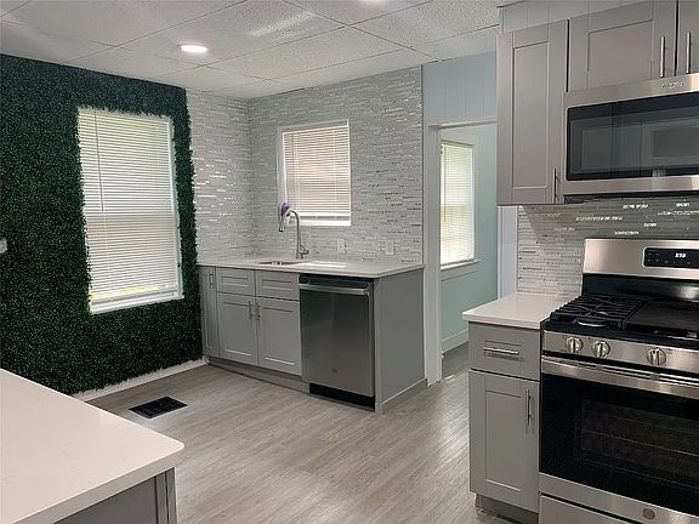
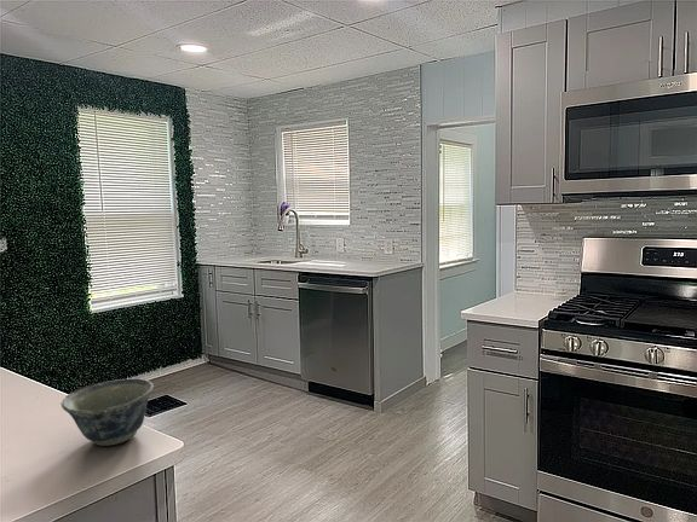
+ bowl (110, 414)
